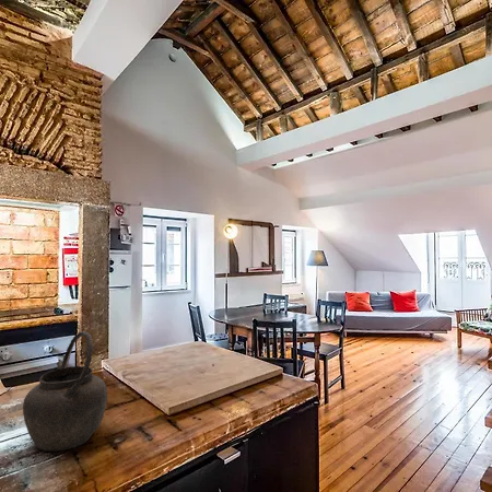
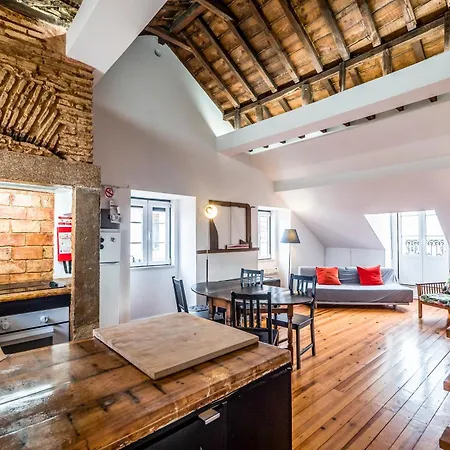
- kettle (69, 382)
